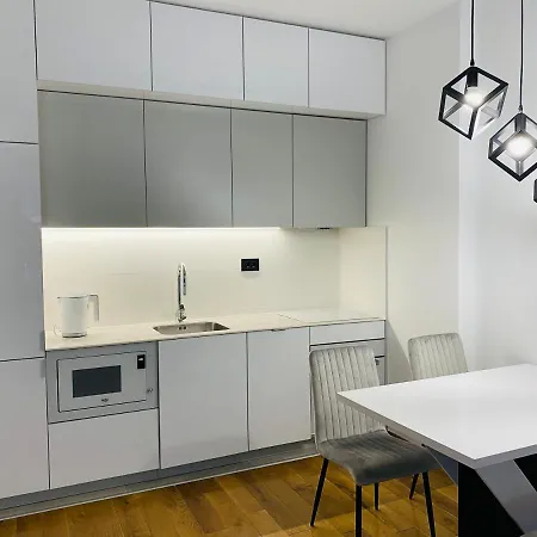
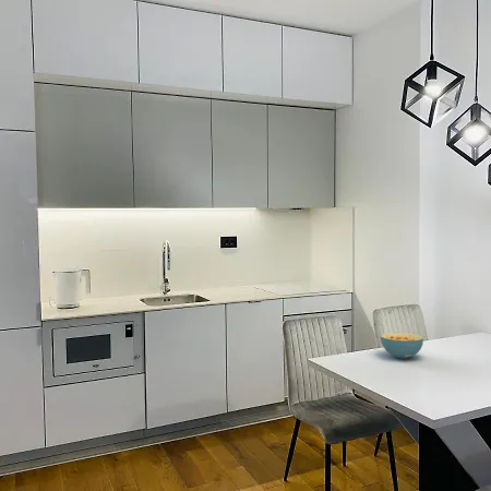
+ cereal bowl (402, 346)
